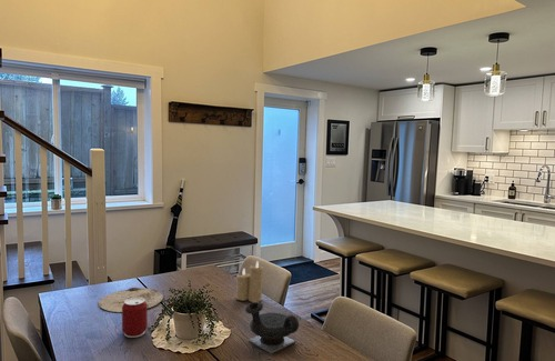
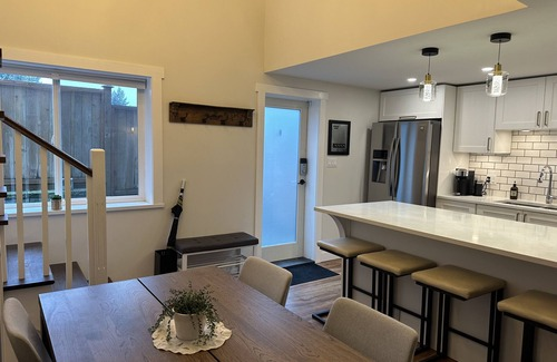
- plate (130, 298)
- candle (249, 280)
- teapot (273, 322)
- can (134, 317)
